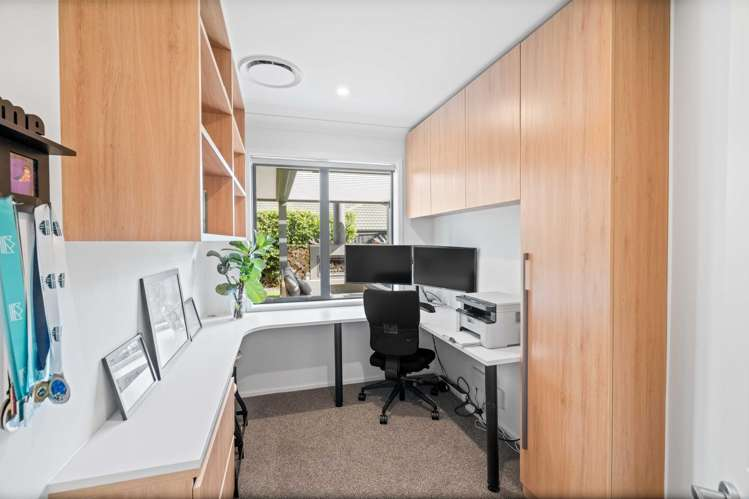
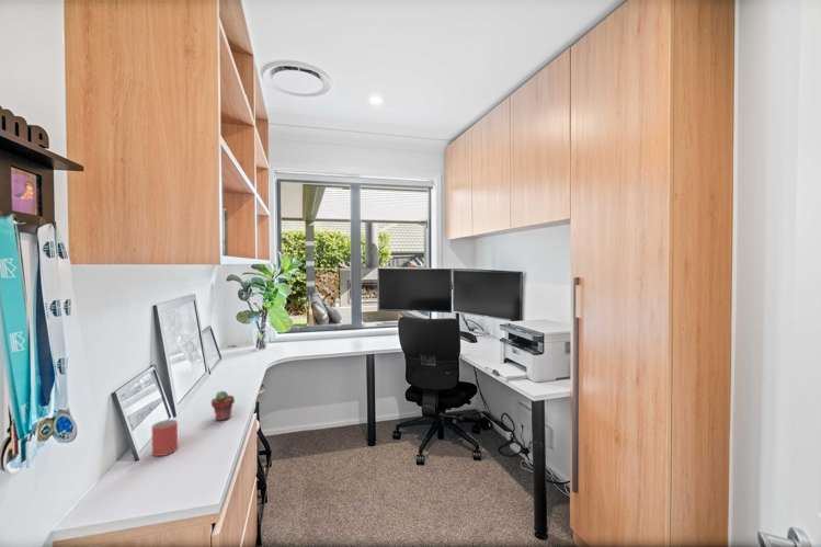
+ potted succulent (223, 403)
+ mug (166, 435)
